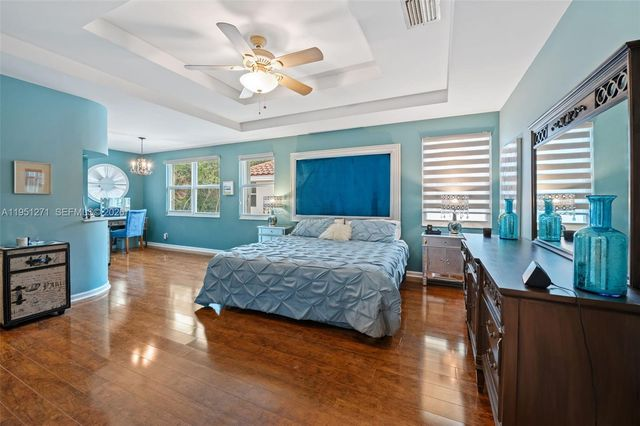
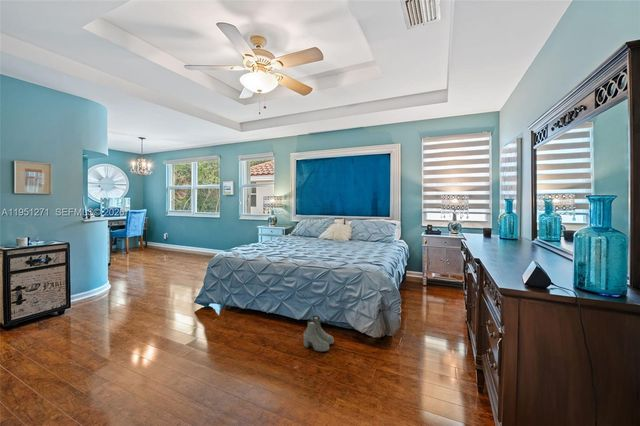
+ boots (318, 332)
